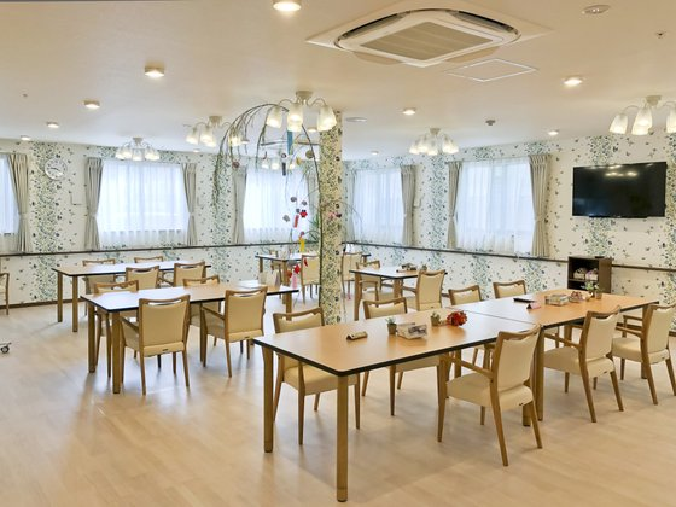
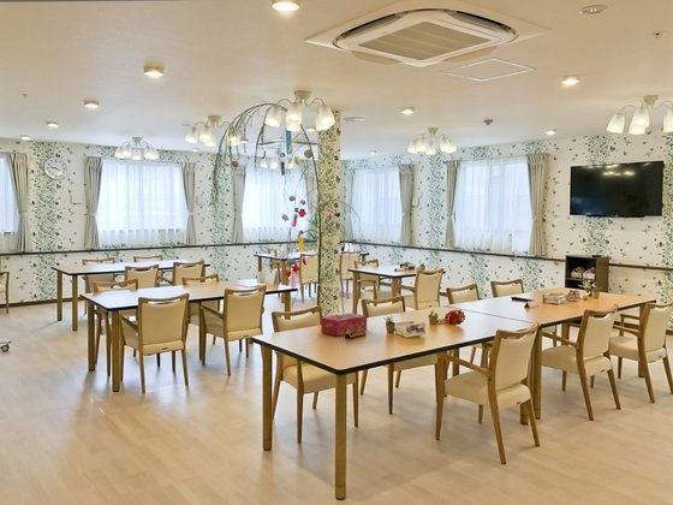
+ tissue box (344, 323)
